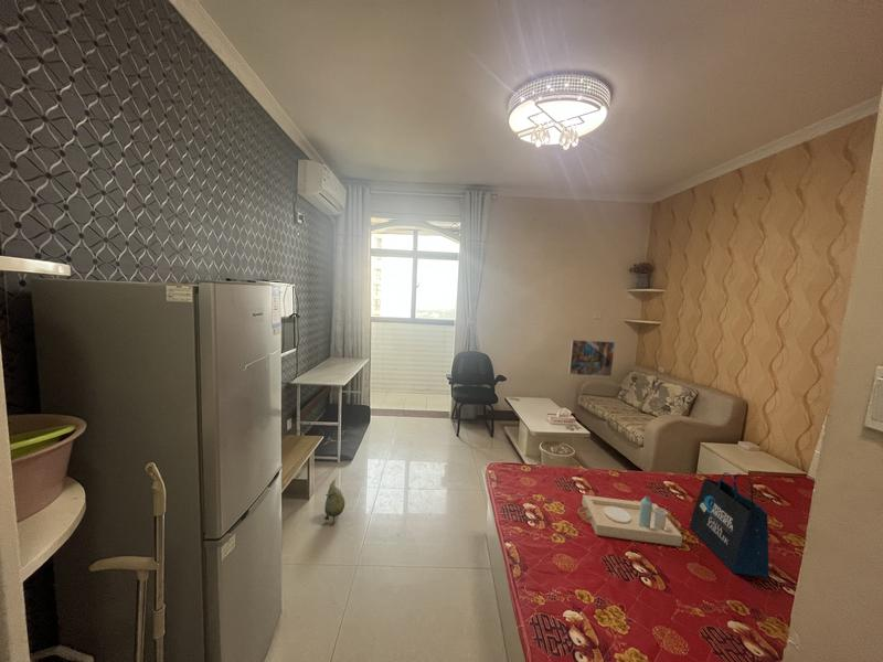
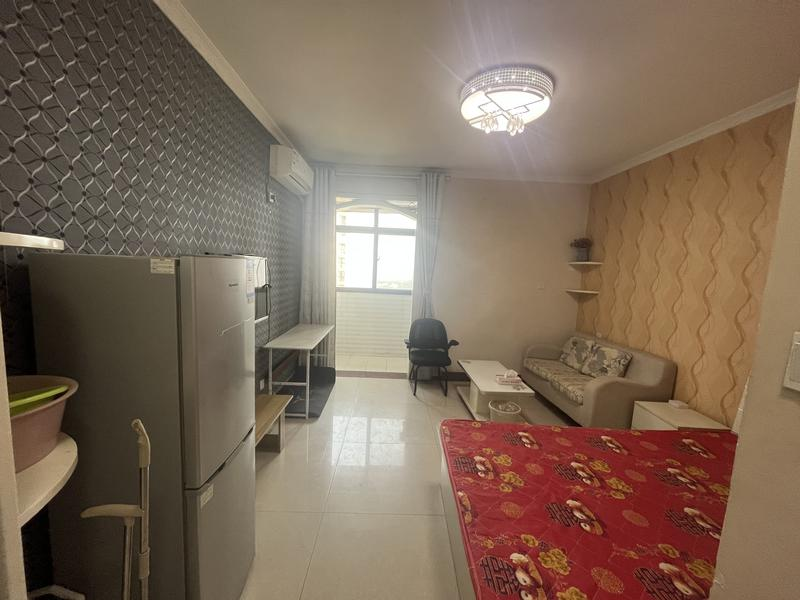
- serving tray (629, 505)
- plush toy (333, 499)
- tote bag (731, 512)
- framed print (591, 357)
